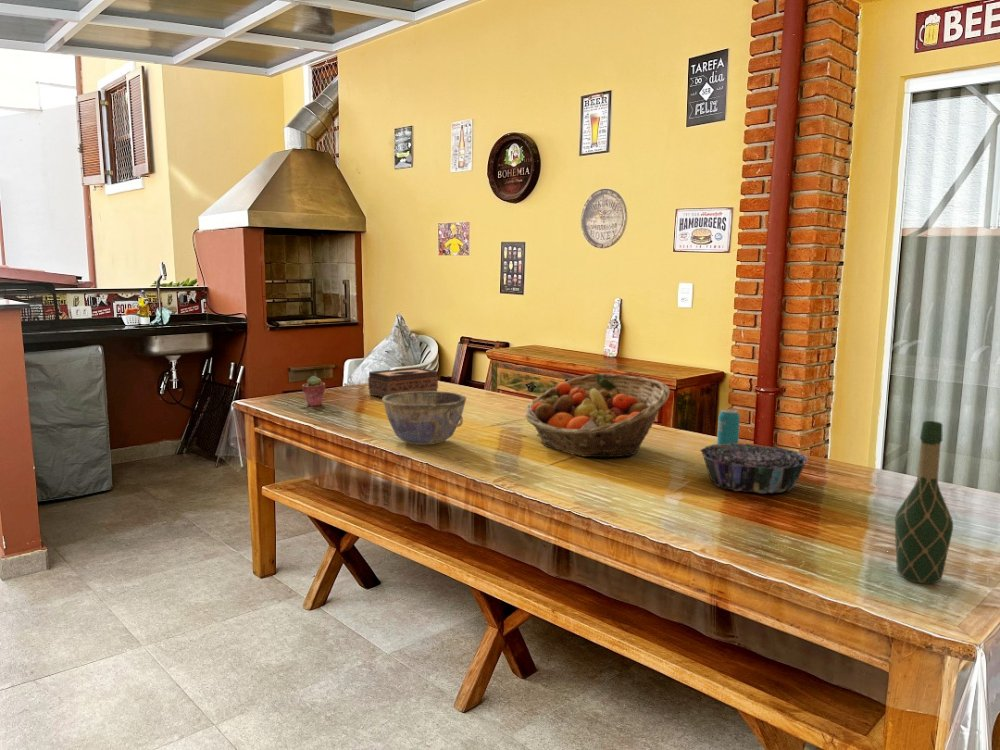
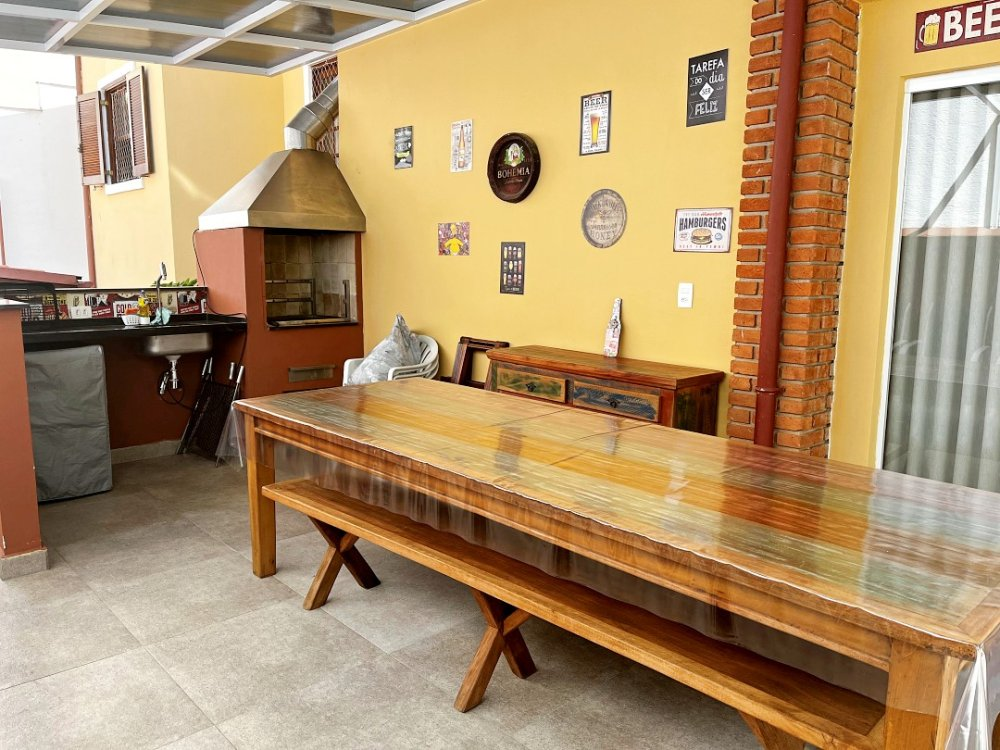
- bowl (424, 419)
- fruit basket (595, 412)
- beverage can (728, 429)
- wine bottle (925, 500)
- potted succulent (314, 390)
- tissue box (403, 382)
- decorative bowl (752, 468)
